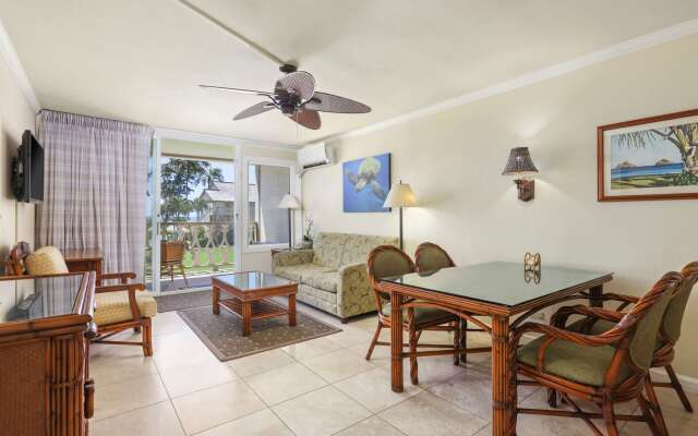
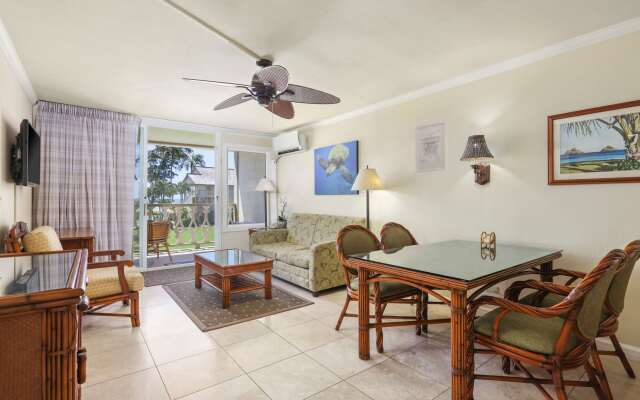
+ wall art (430, 147)
